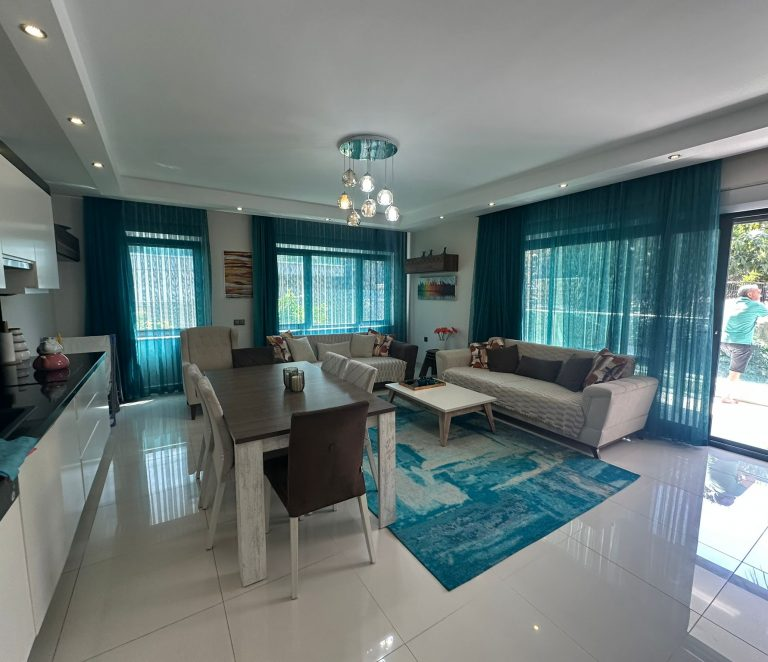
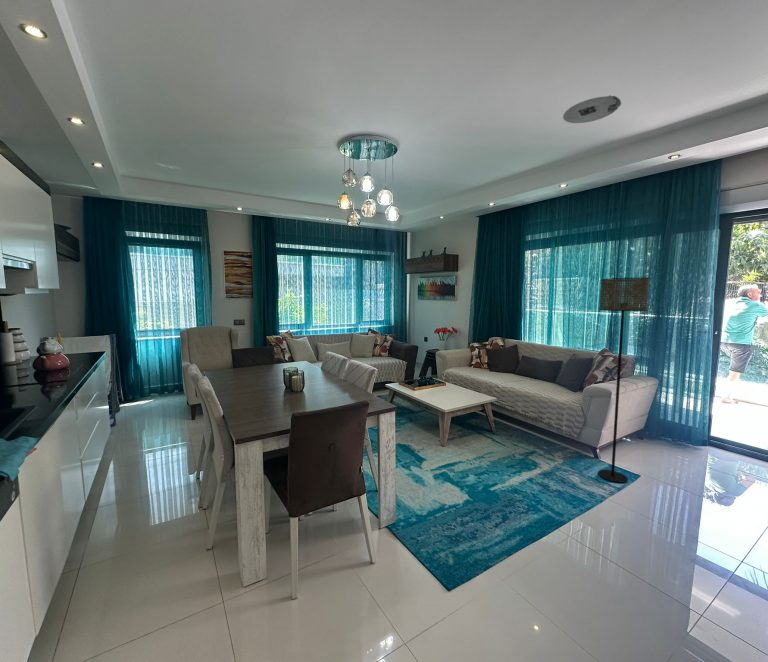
+ floor lamp (618, 380)
+ ceiling light (591, 109)
